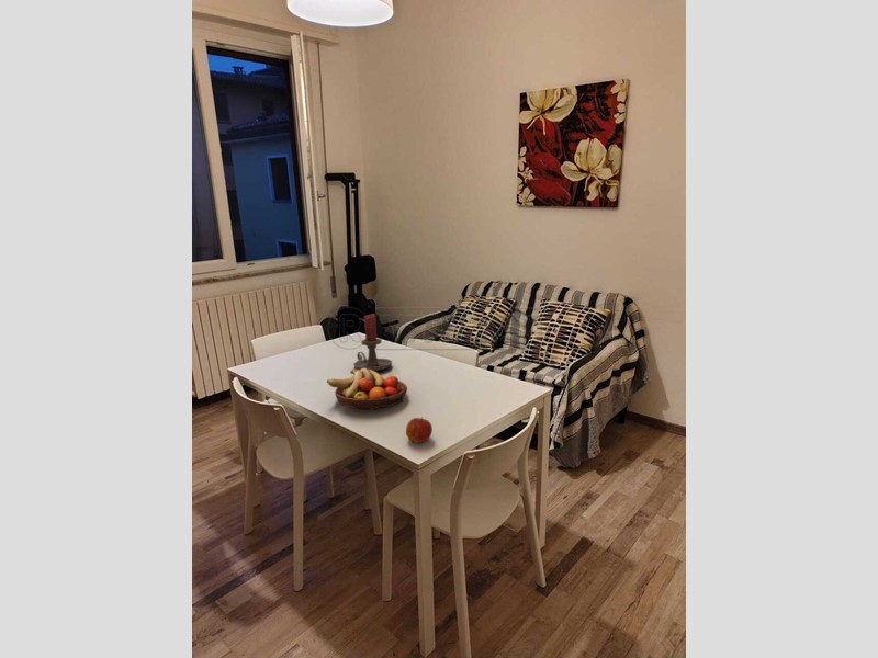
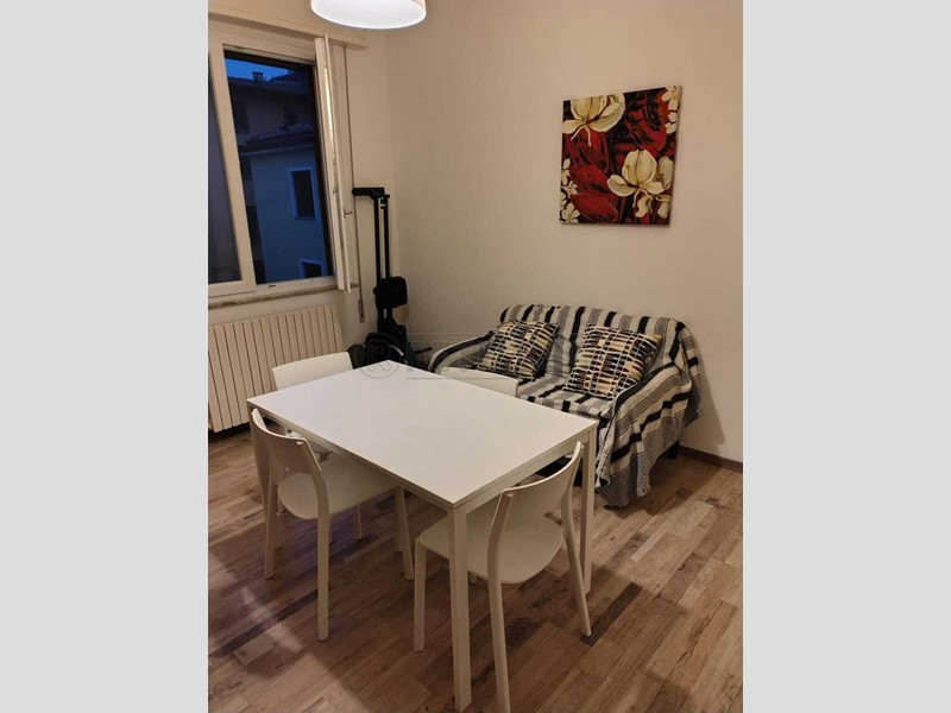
- apple (418, 429)
- fruit bowl (370, 385)
- candle holder (368, 340)
